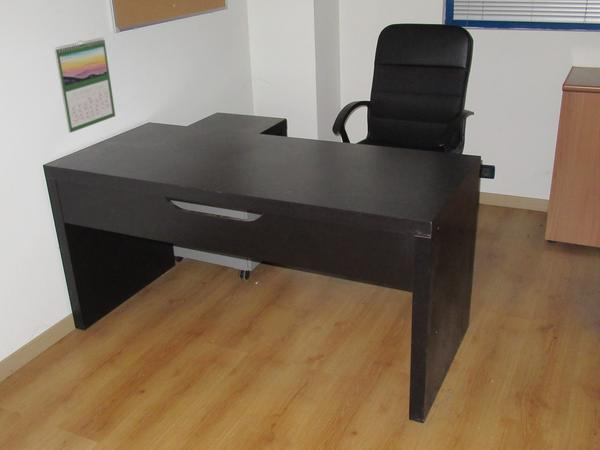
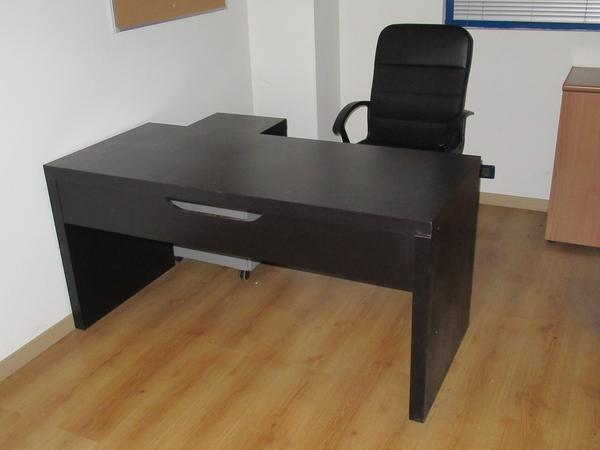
- calendar (86, 83)
